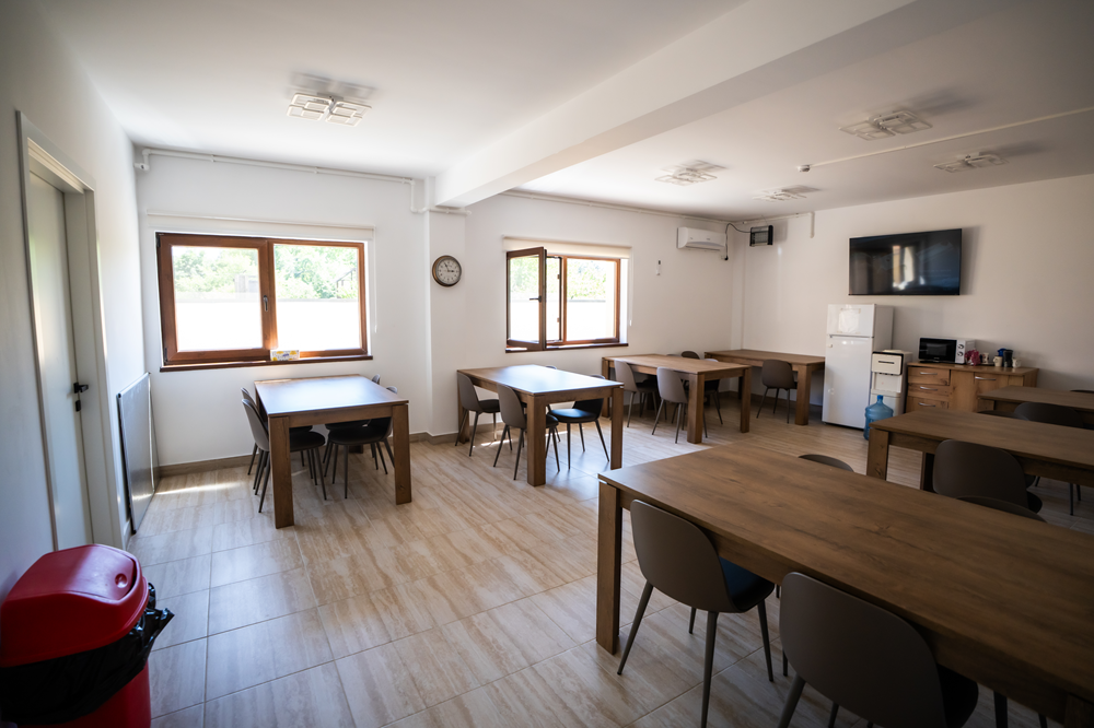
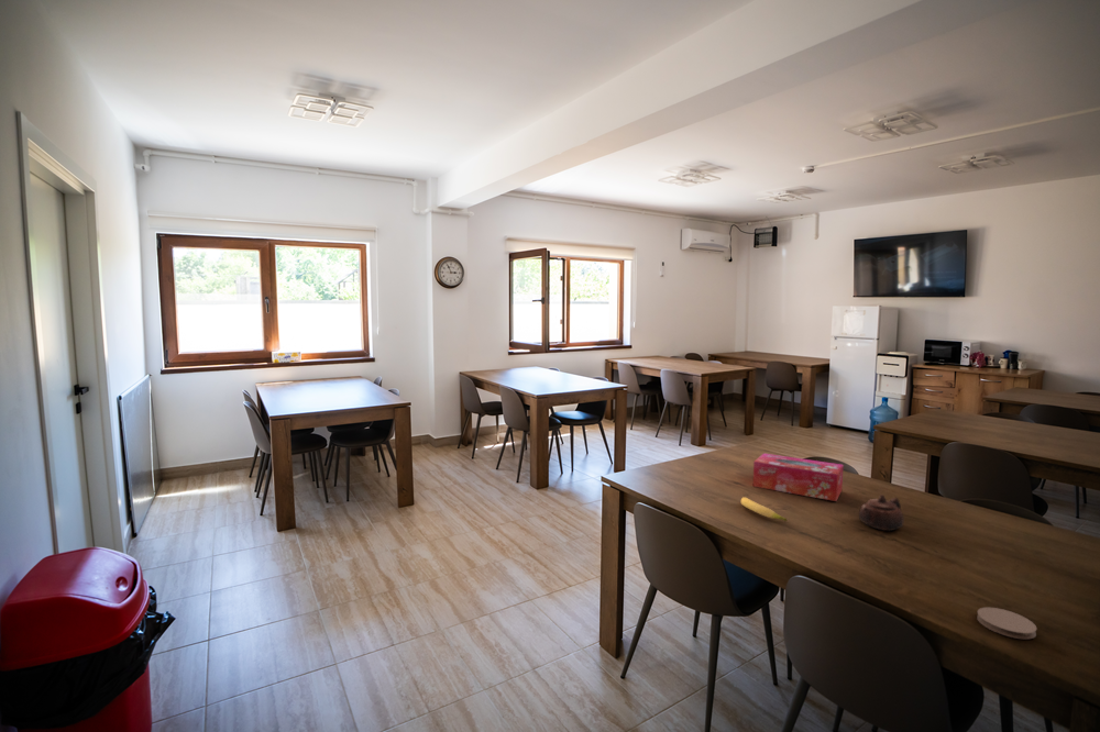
+ tissue box (798, 475)
+ banana (759, 507)
+ teapot (882, 509)
+ coaster (1005, 622)
